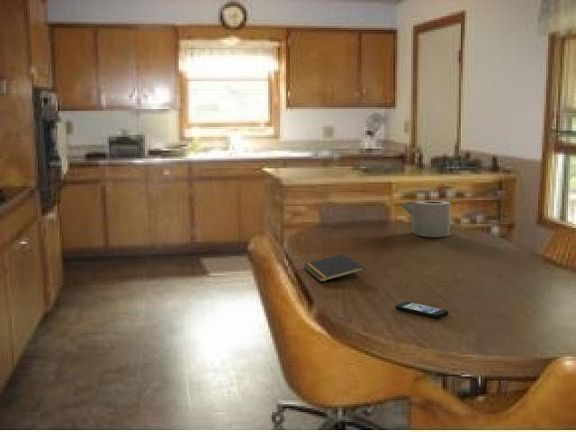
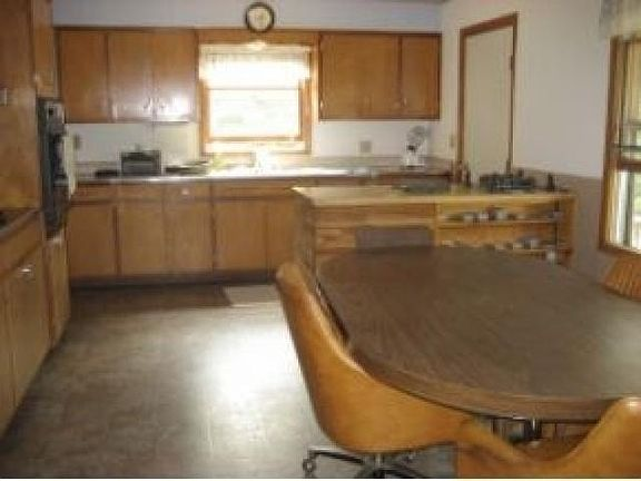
- toilet paper roll (424, 217)
- notepad (332, 267)
- smartphone (421, 309)
